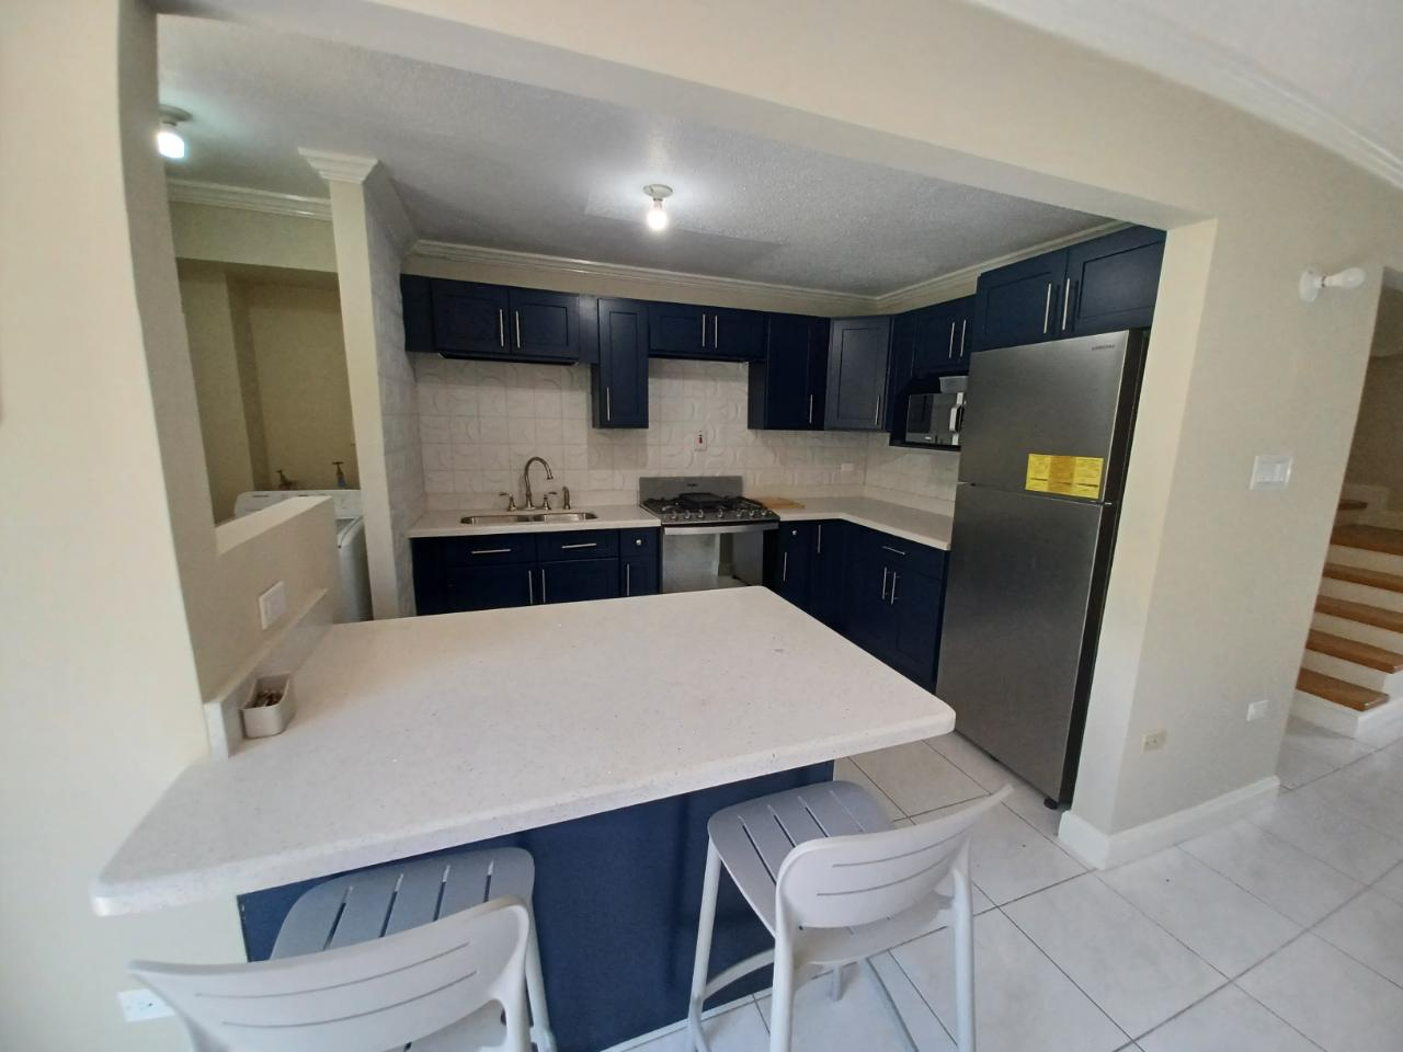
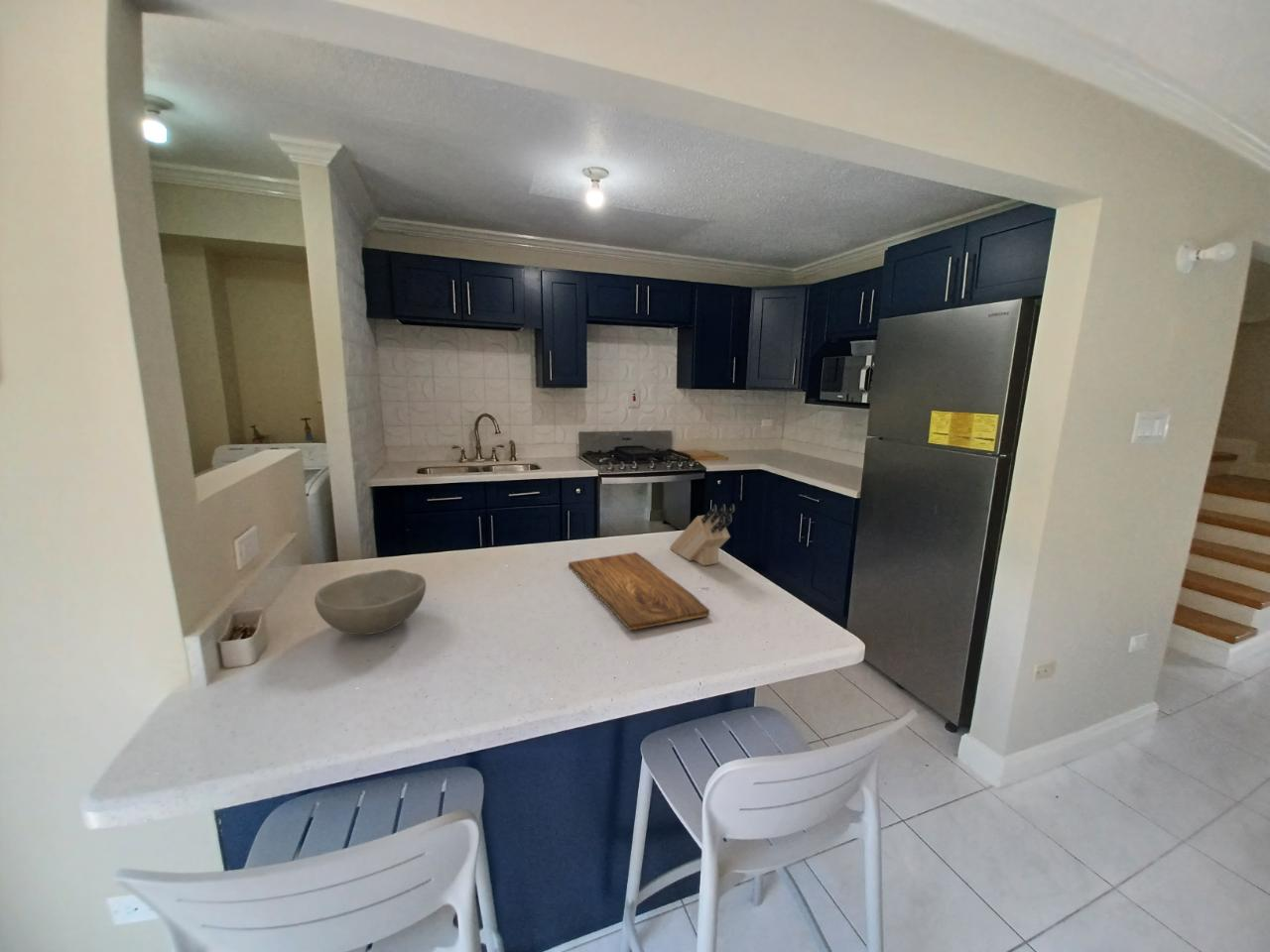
+ knife block (701, 528)
+ bowl (374, 606)
+ cutting board (633, 584)
